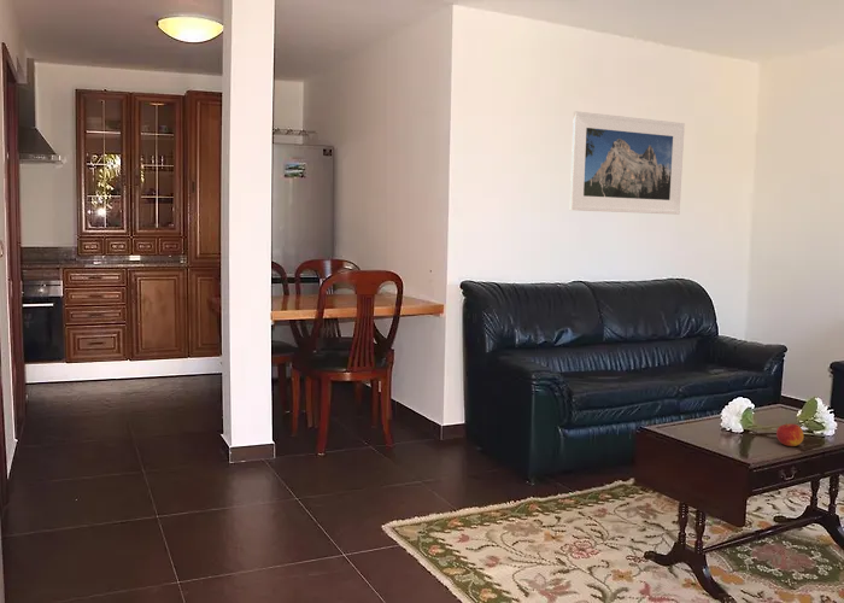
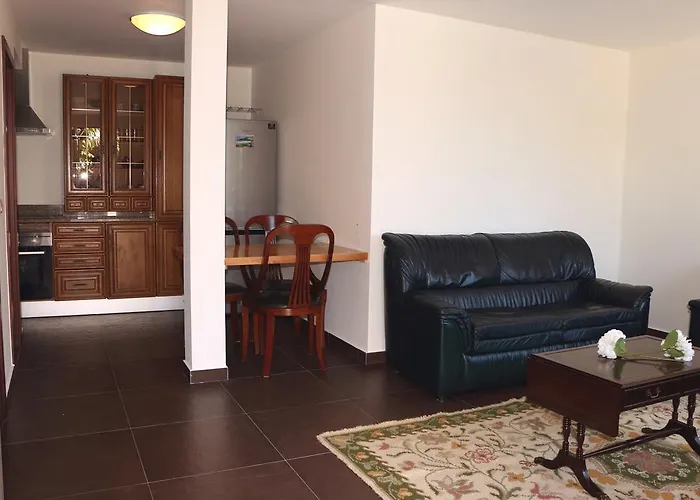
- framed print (628, 165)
- apple (790, 433)
